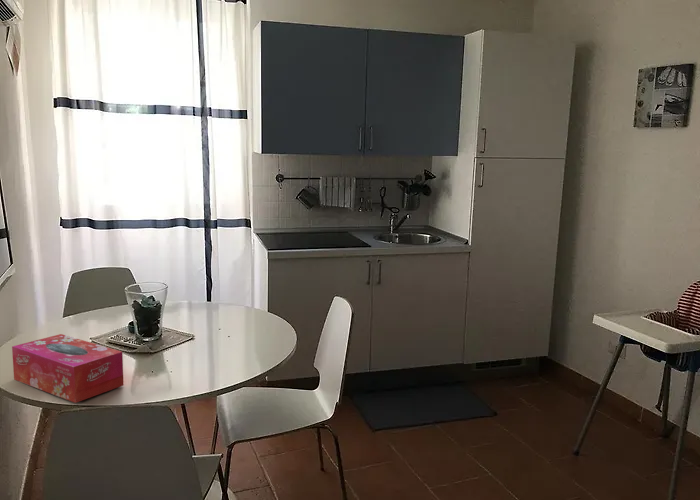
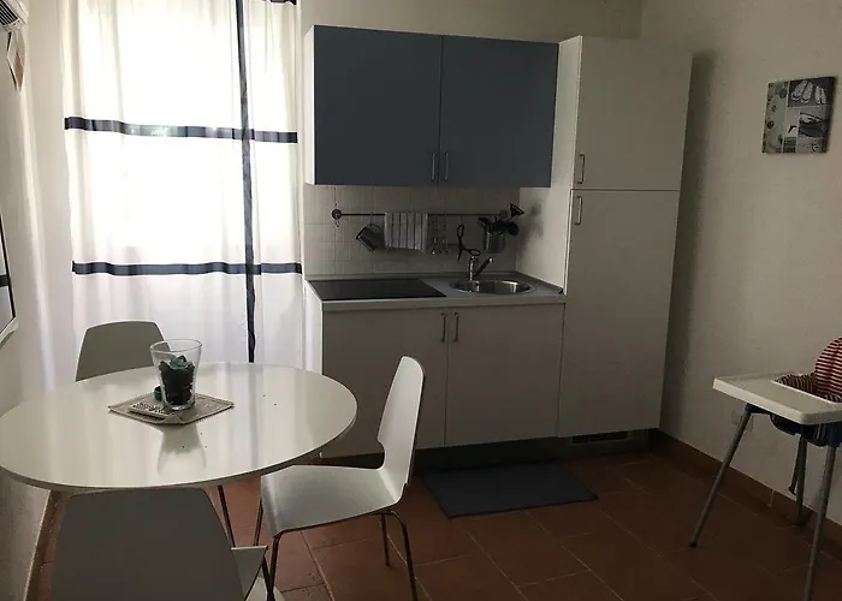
- tissue box (67, 365)
